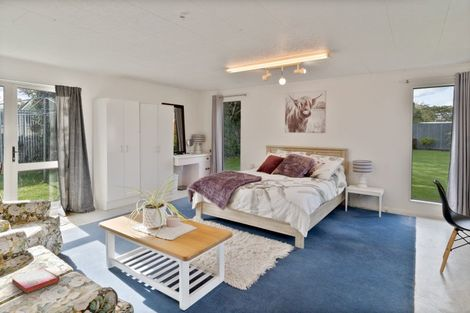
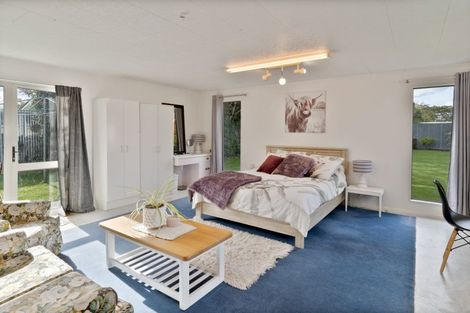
- hardback book (35, 279)
